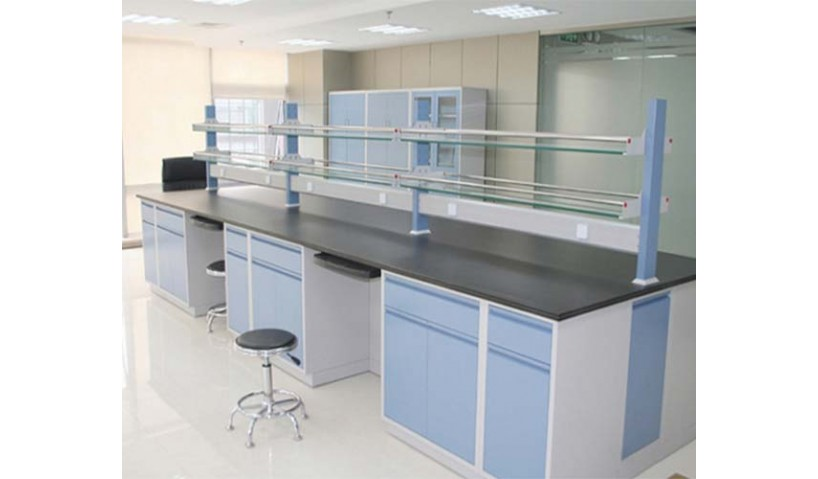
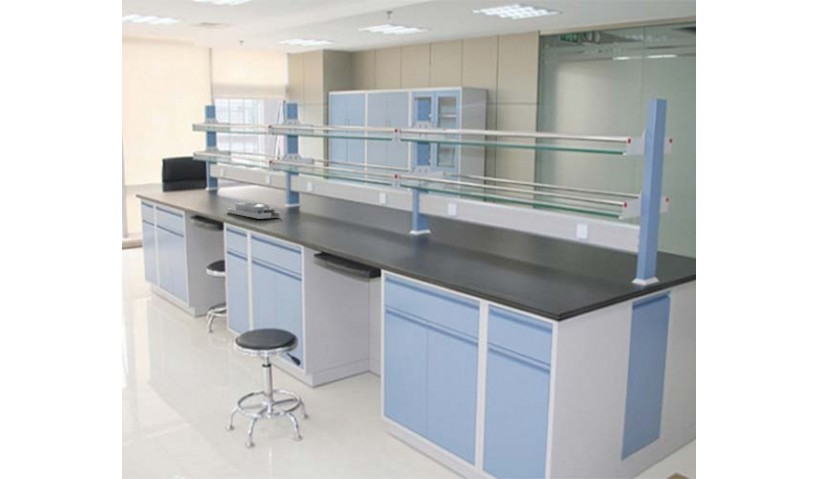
+ desk organizer (253, 208)
